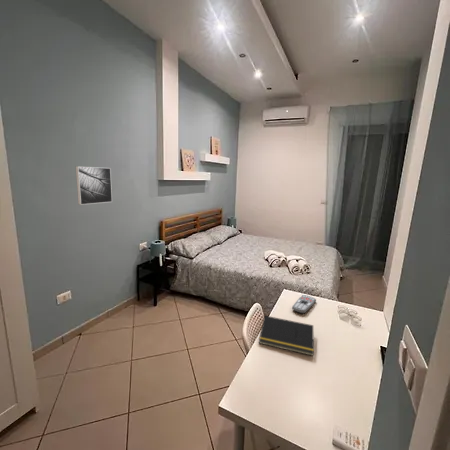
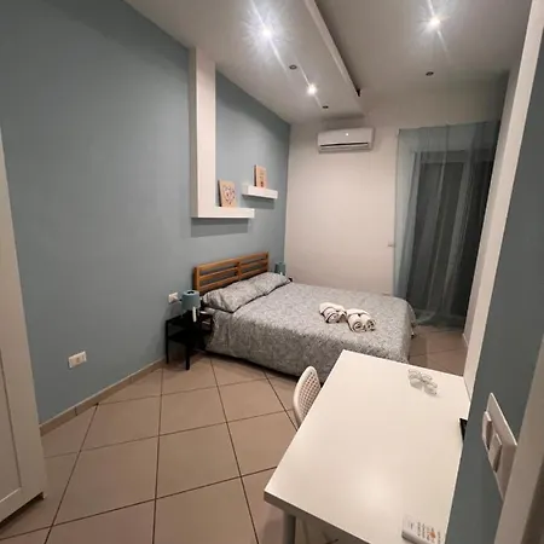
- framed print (95, 185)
- remote control (303, 304)
- notepad (286, 333)
